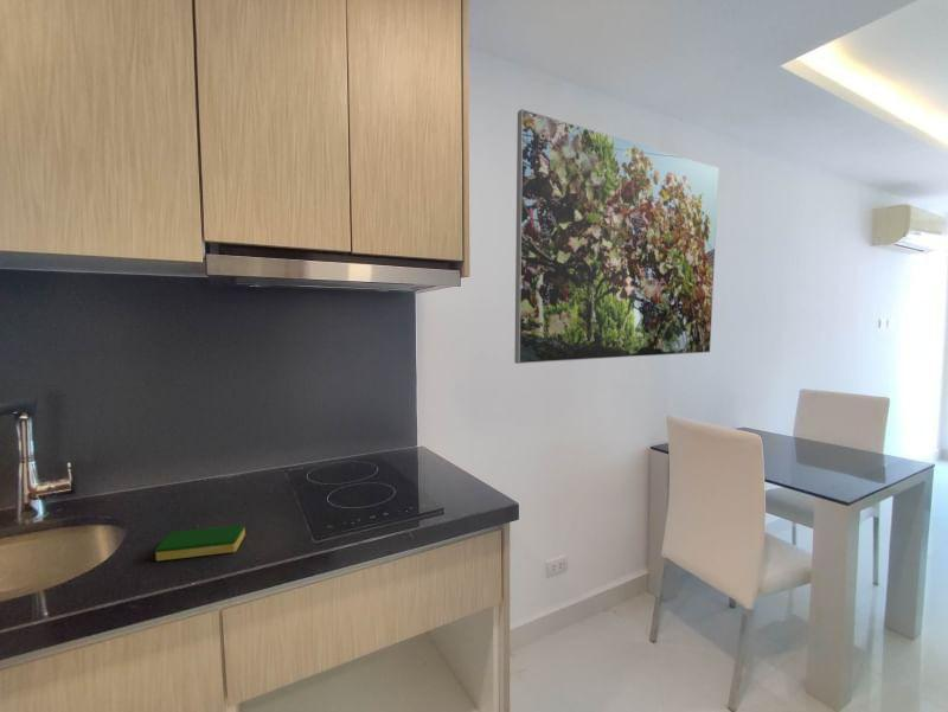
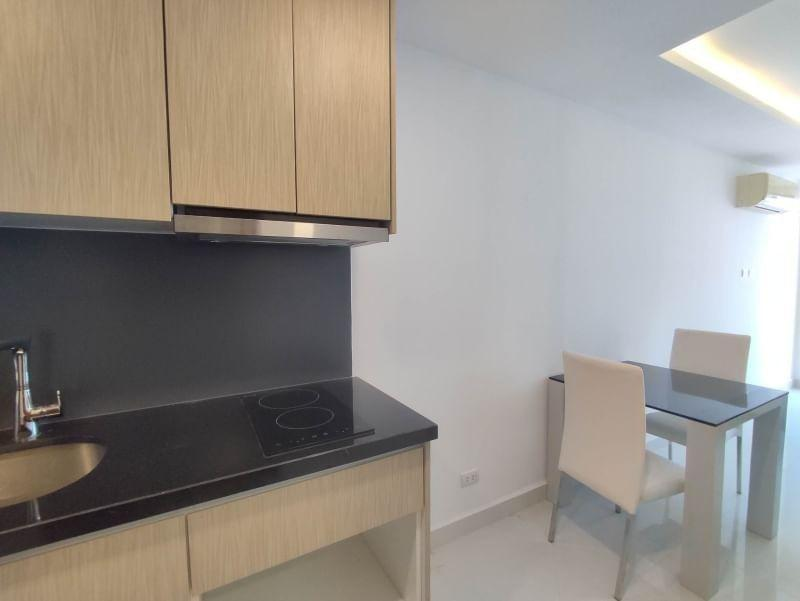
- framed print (629, 252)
- dish sponge (203, 541)
